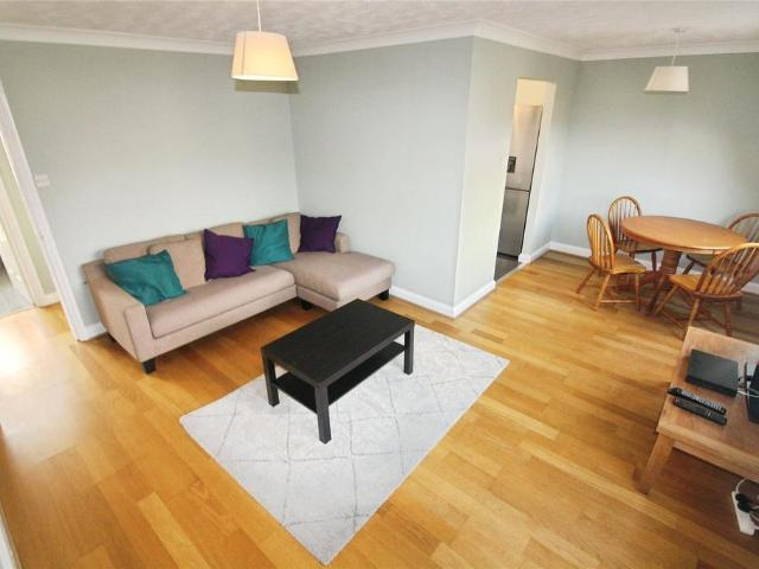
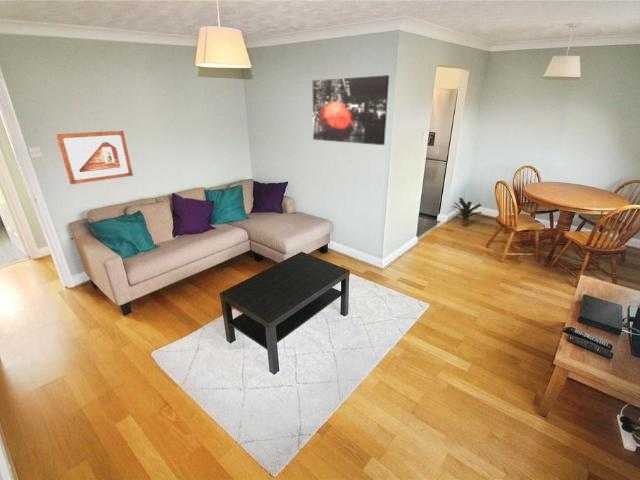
+ wall art (346, 111)
+ picture frame (97, 156)
+ potted plant (464, 212)
